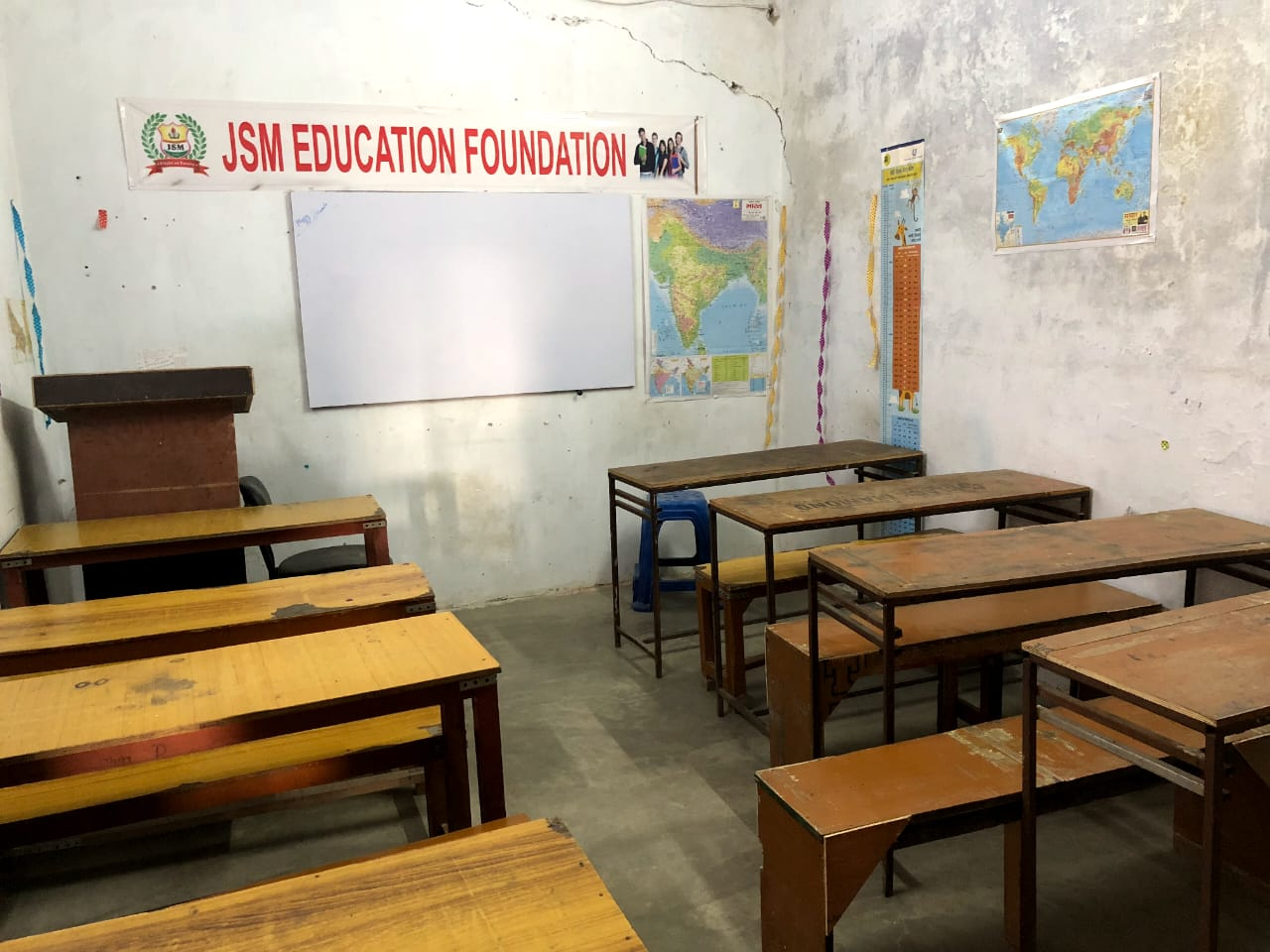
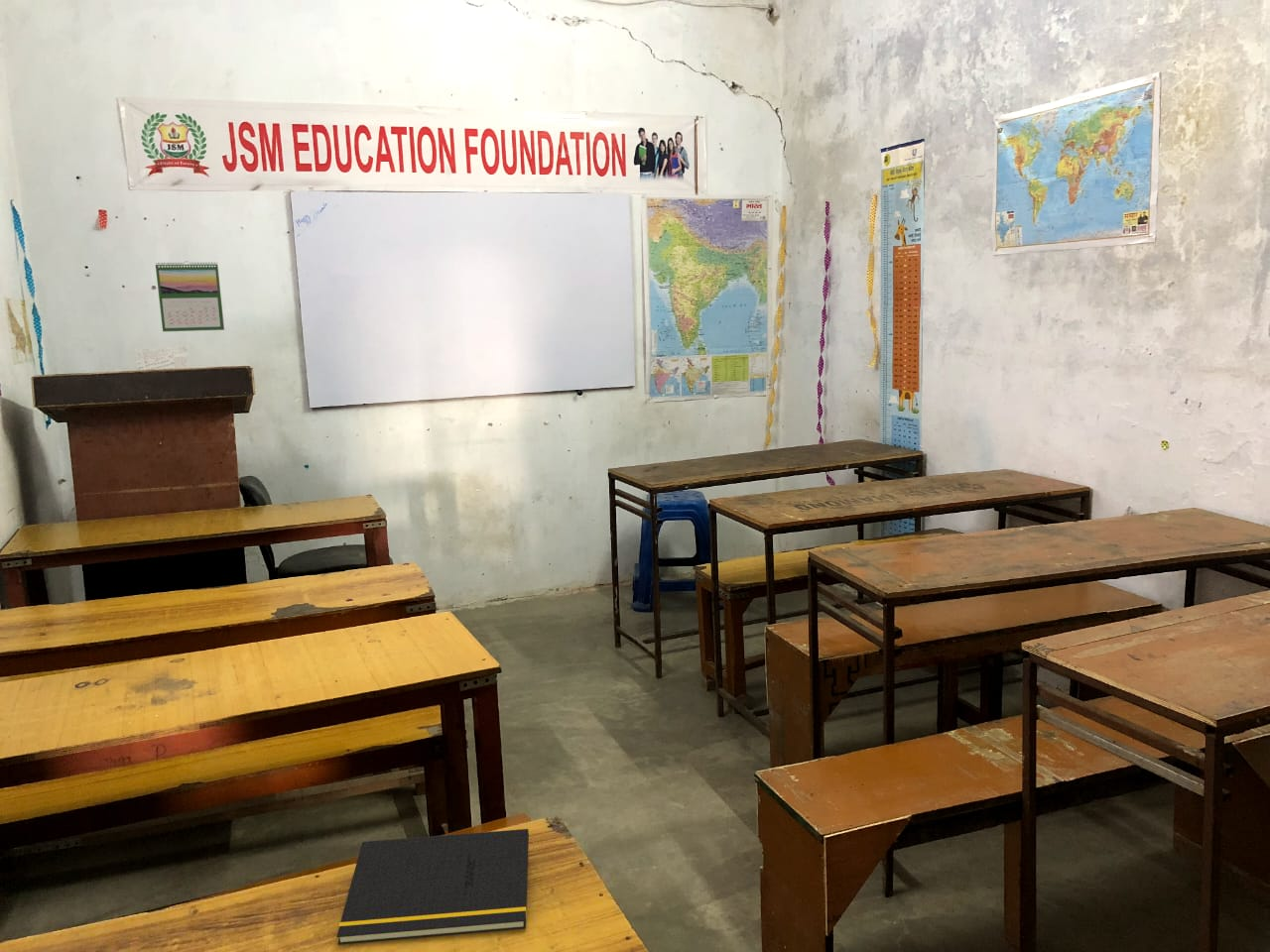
+ calendar (190, 296)
+ notepad (440, 883)
